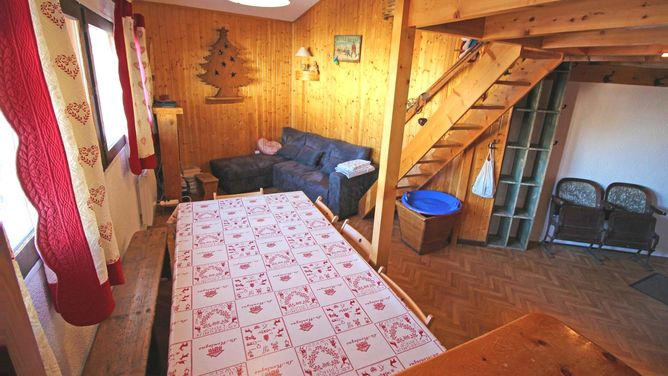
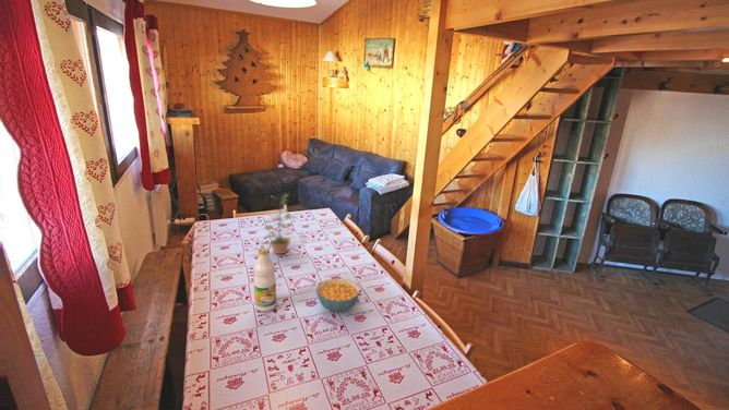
+ cereal bowl (337, 298)
+ plant (277, 224)
+ bottle (264, 278)
